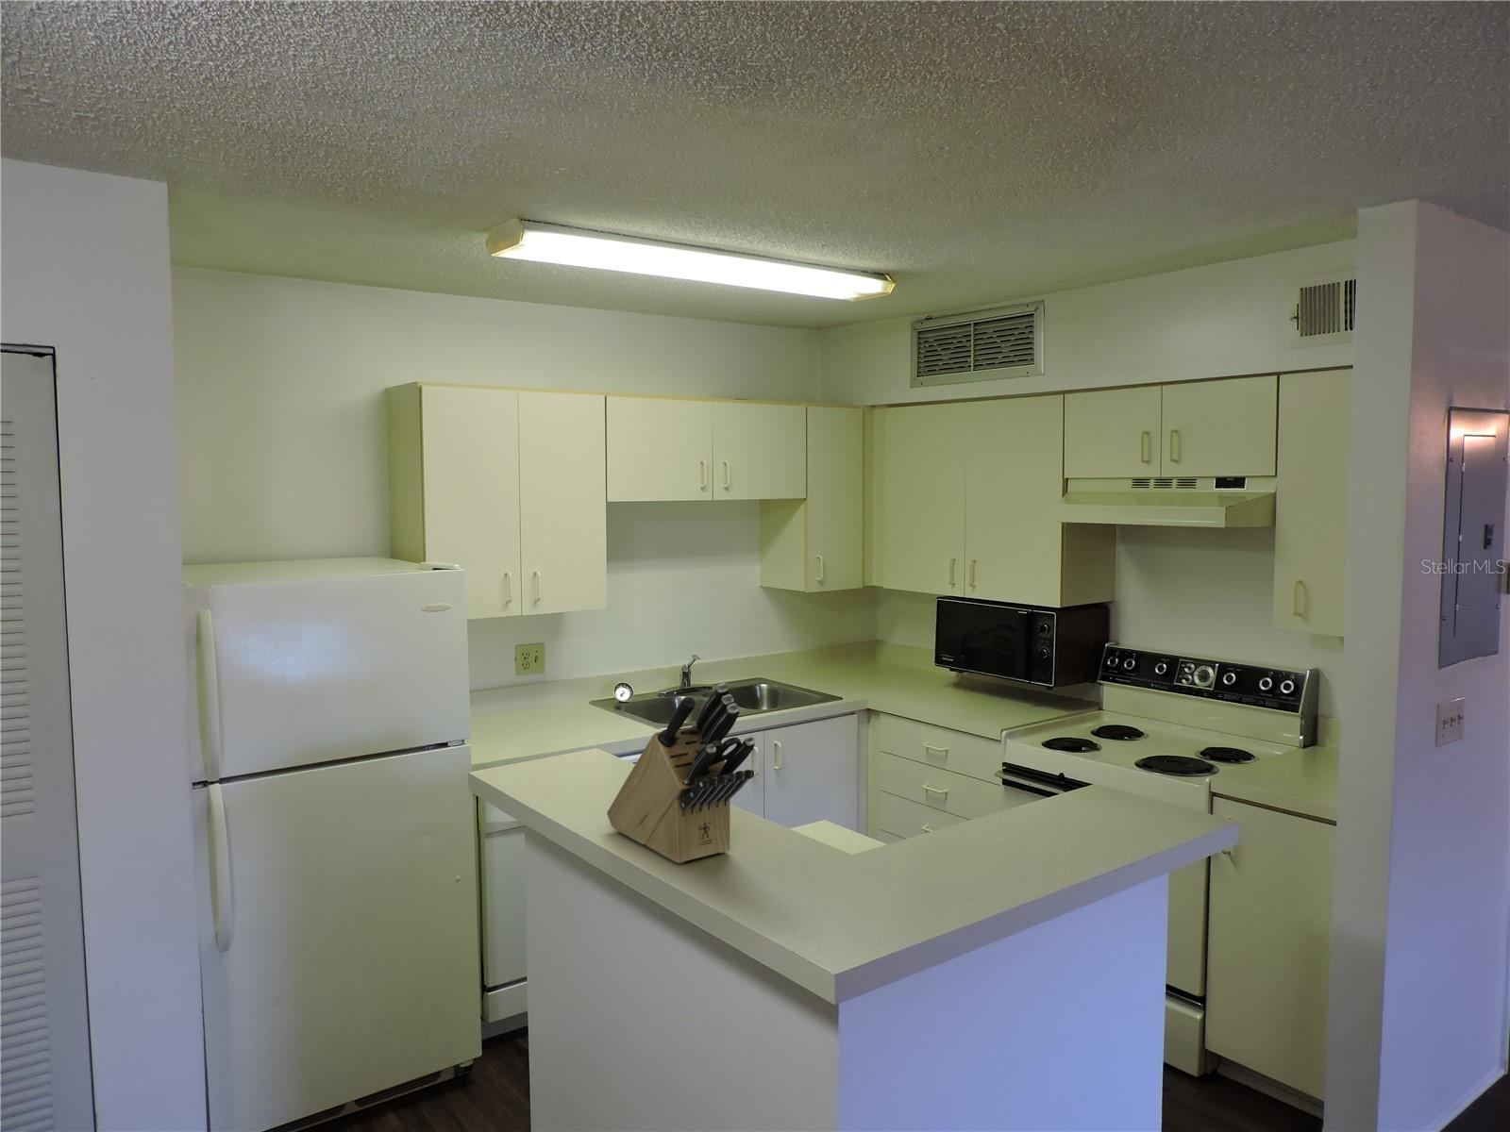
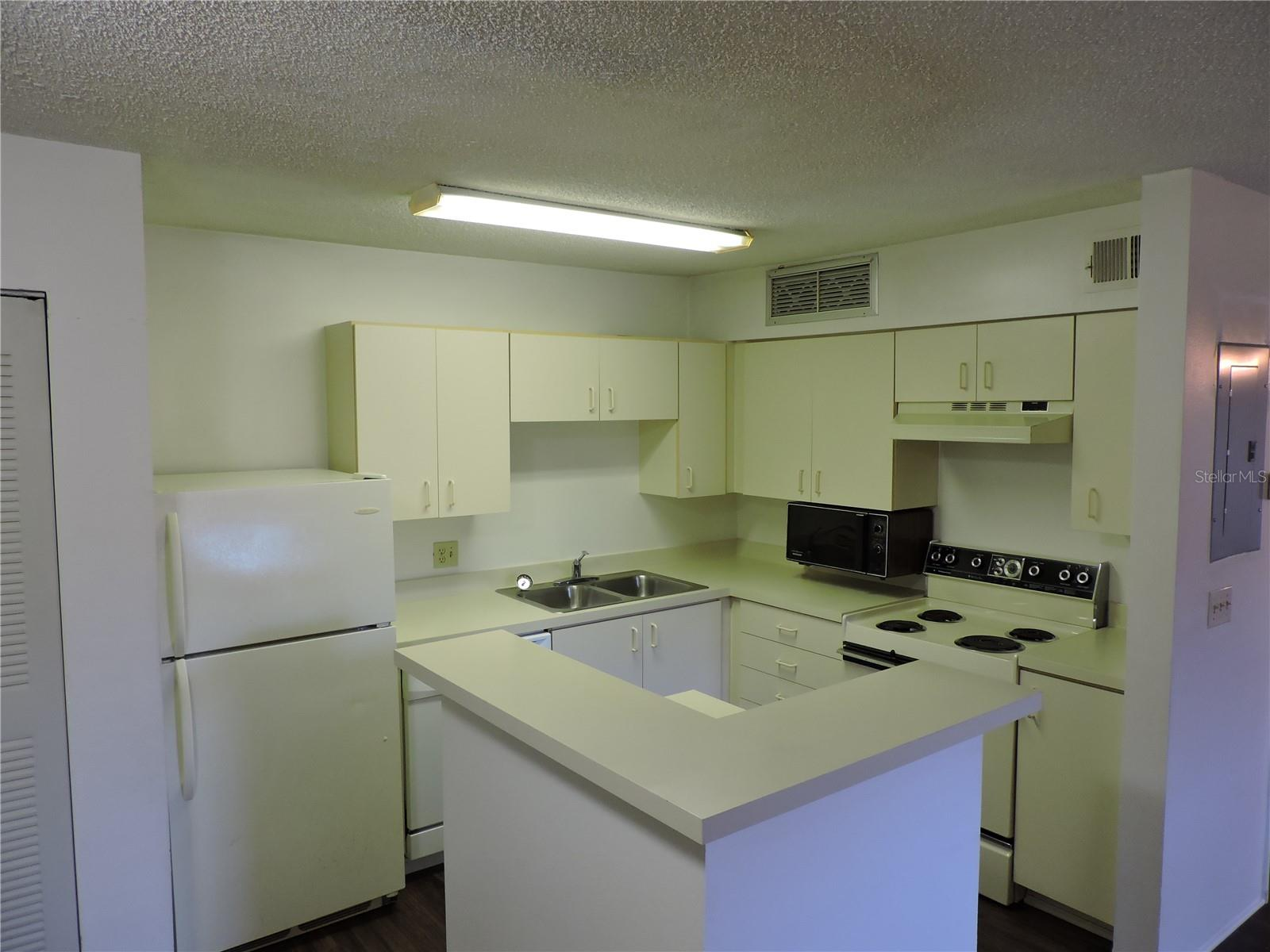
- knife block (678, 761)
